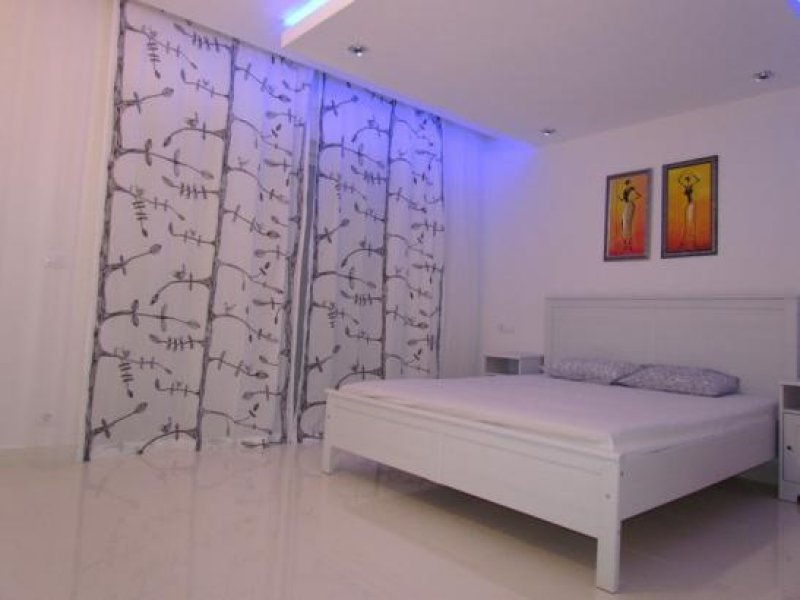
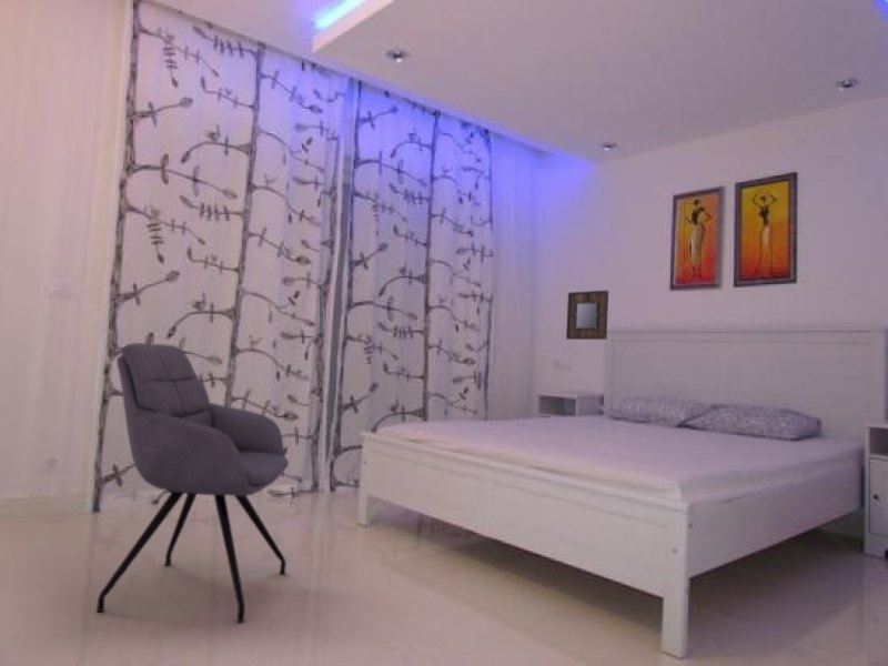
+ home mirror (586, 315)
+ chair (203, 466)
